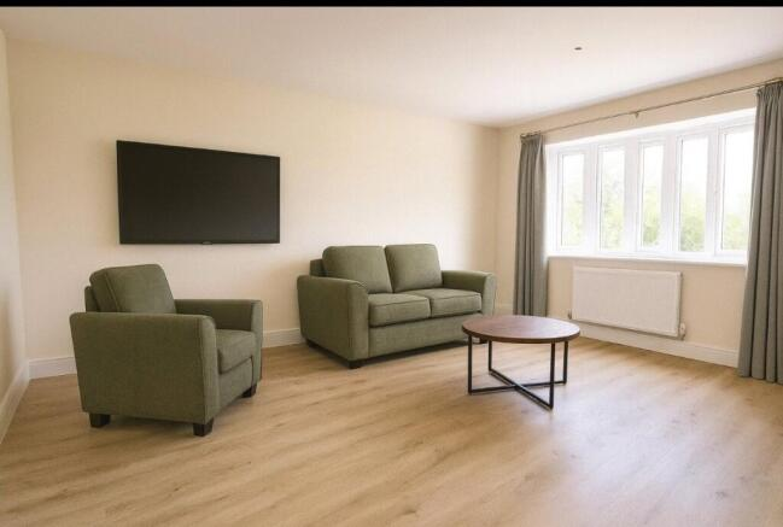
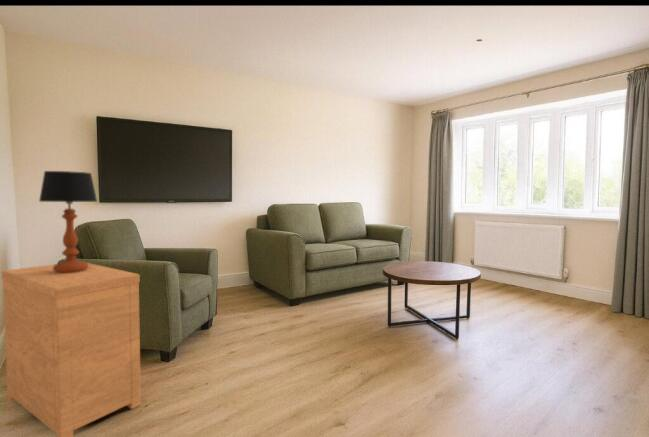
+ table lamp (69, 221)
+ nightstand (77, 336)
